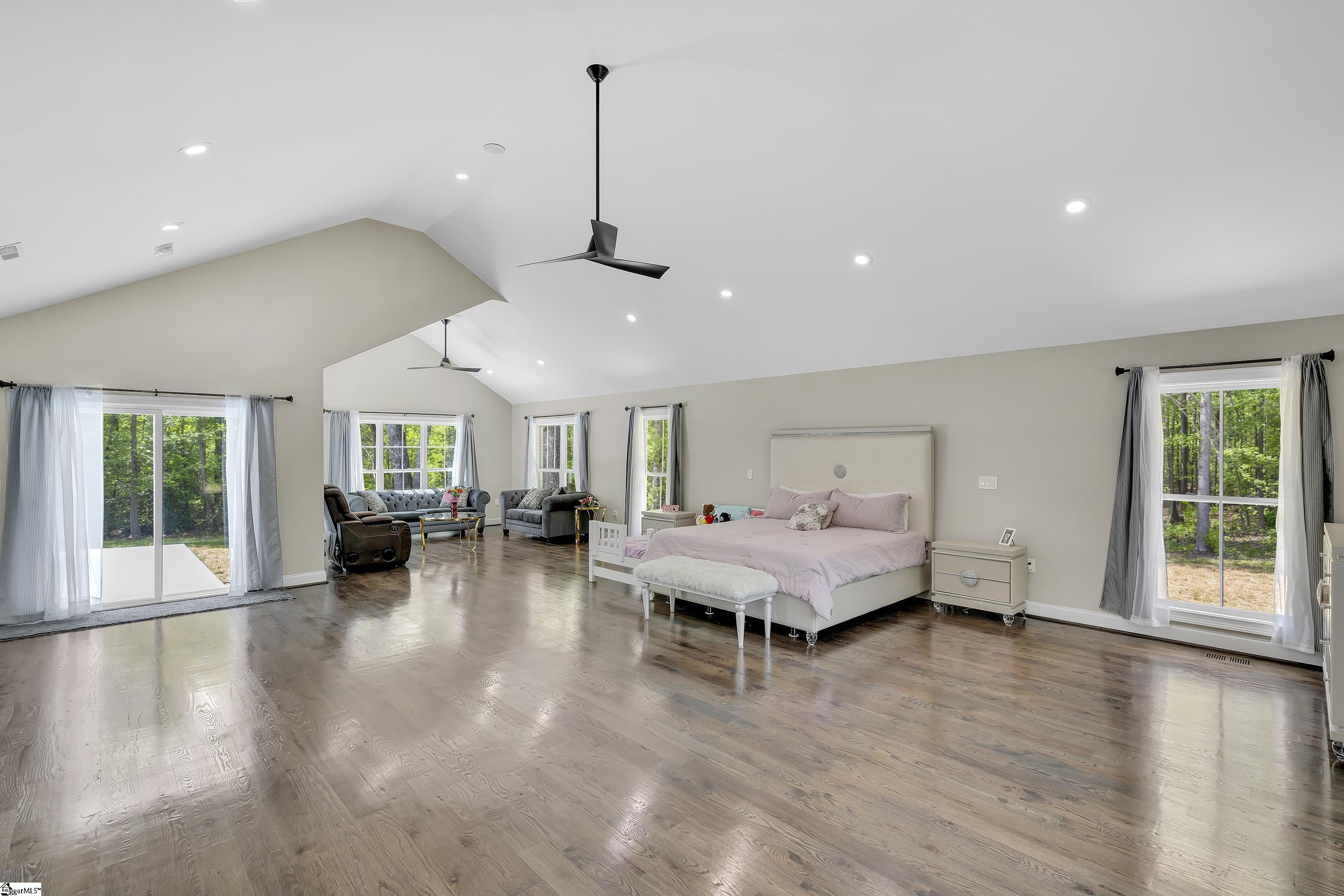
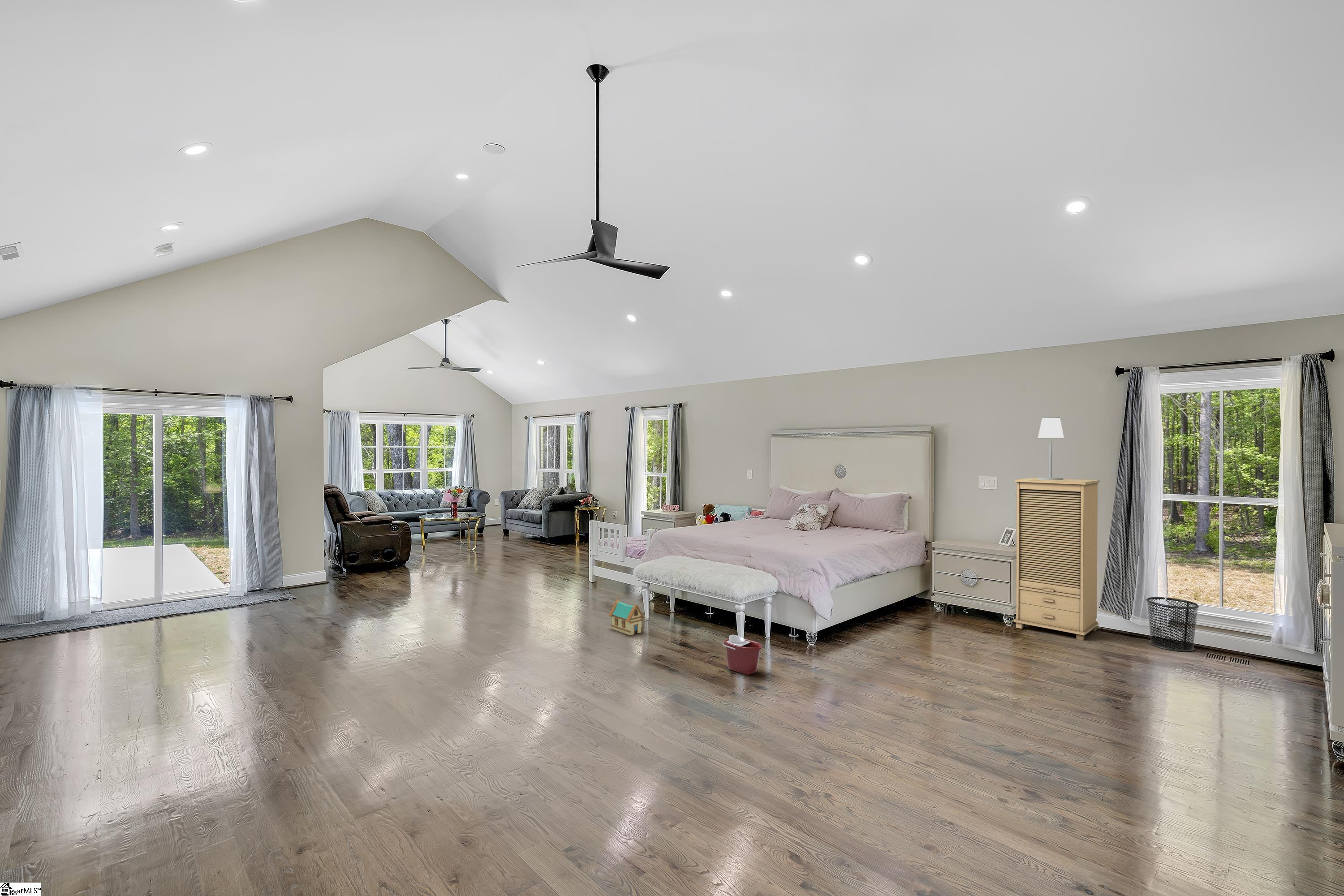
+ bucket (743, 654)
+ toy house (626, 616)
+ table lamp (1051, 448)
+ cabinet (1056, 554)
+ waste bin (1172, 624)
